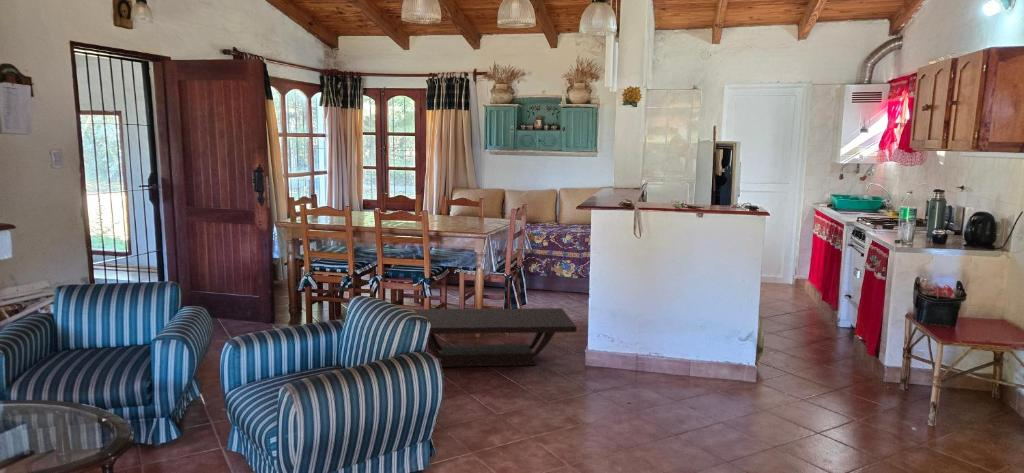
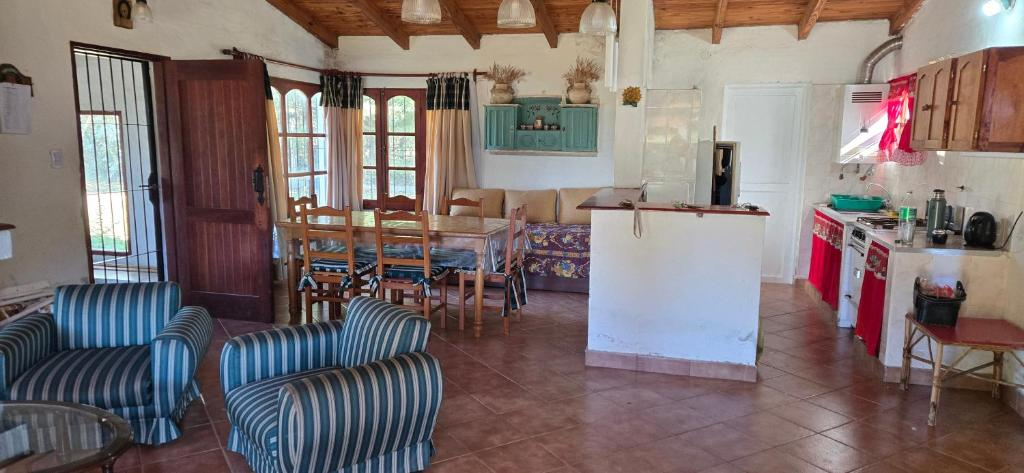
- coffee table (486, 332)
